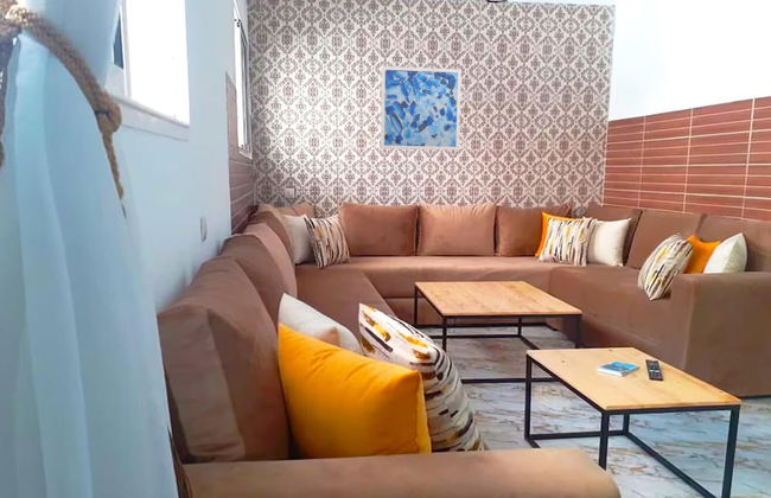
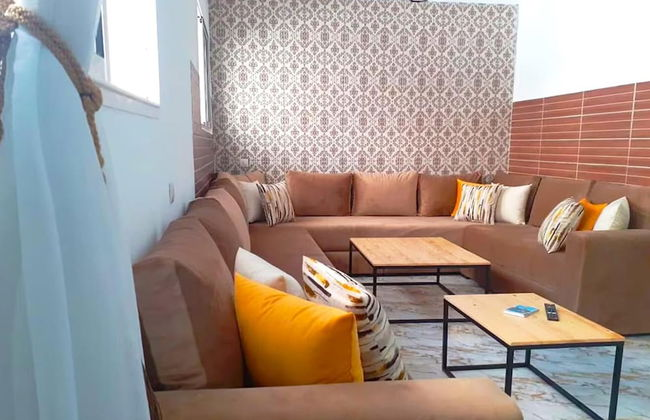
- wall art (420, 108)
